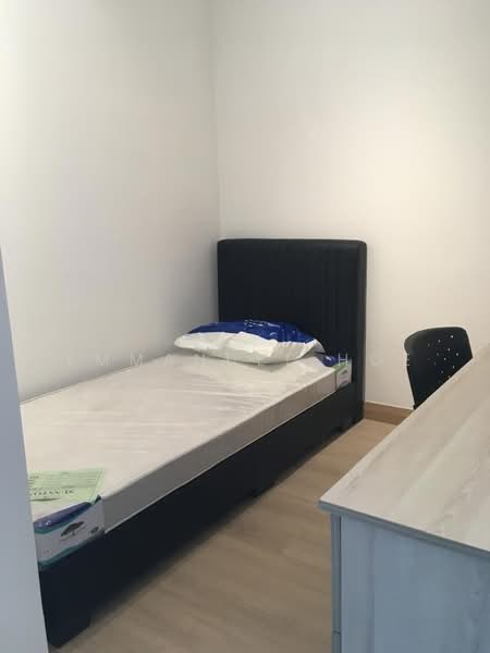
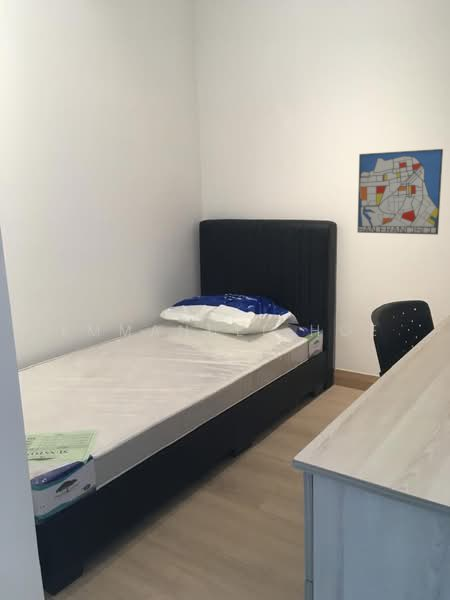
+ wall art (397, 193)
